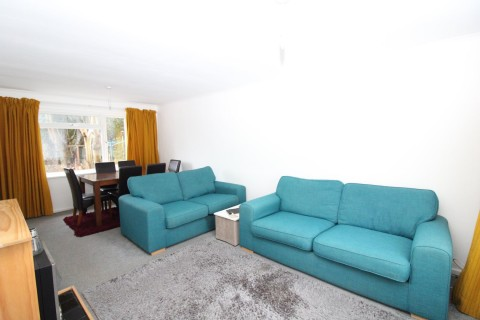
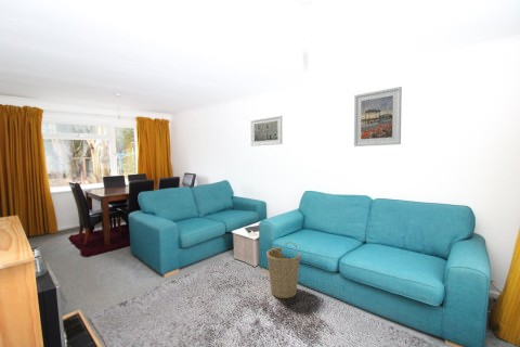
+ basket (283, 268)
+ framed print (376, 118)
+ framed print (265, 131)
